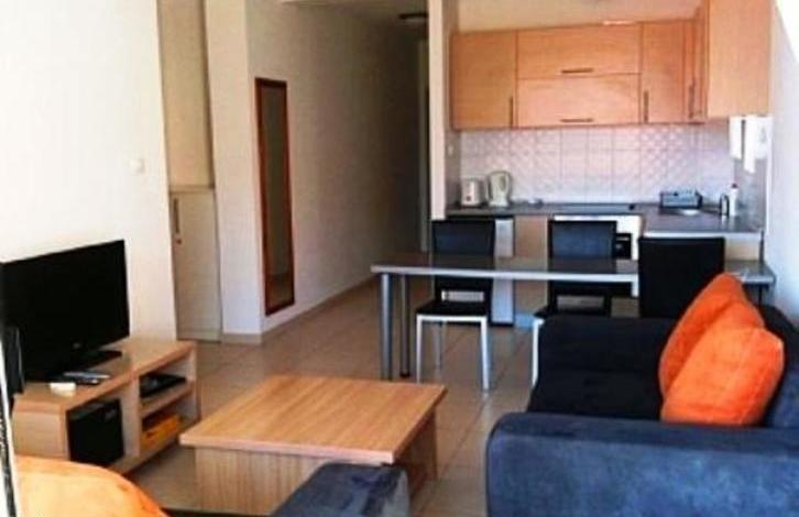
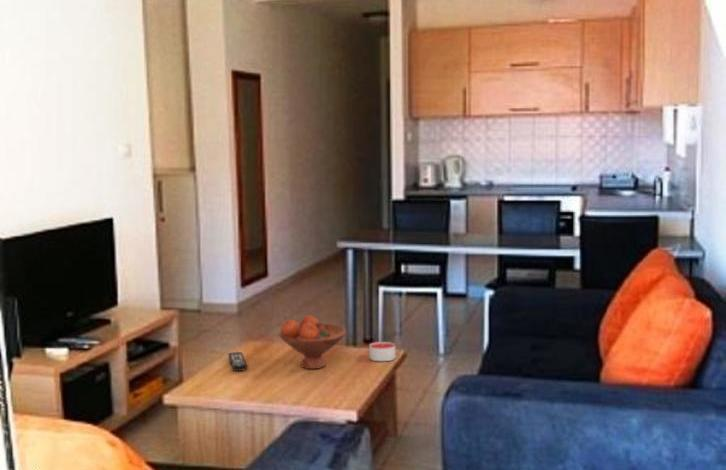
+ fruit bowl (312, 342)
+ remote control (237, 361)
+ candle (382, 351)
